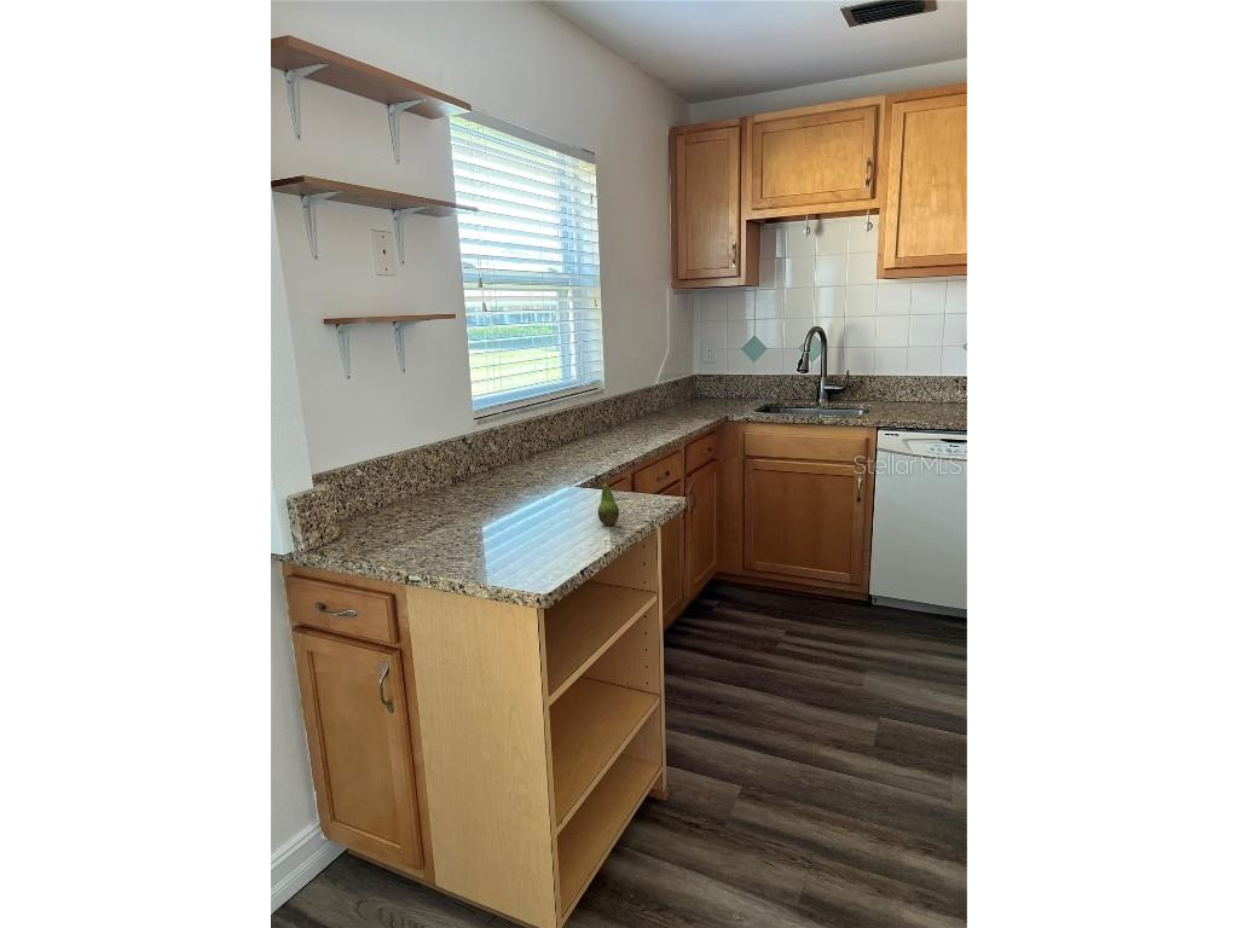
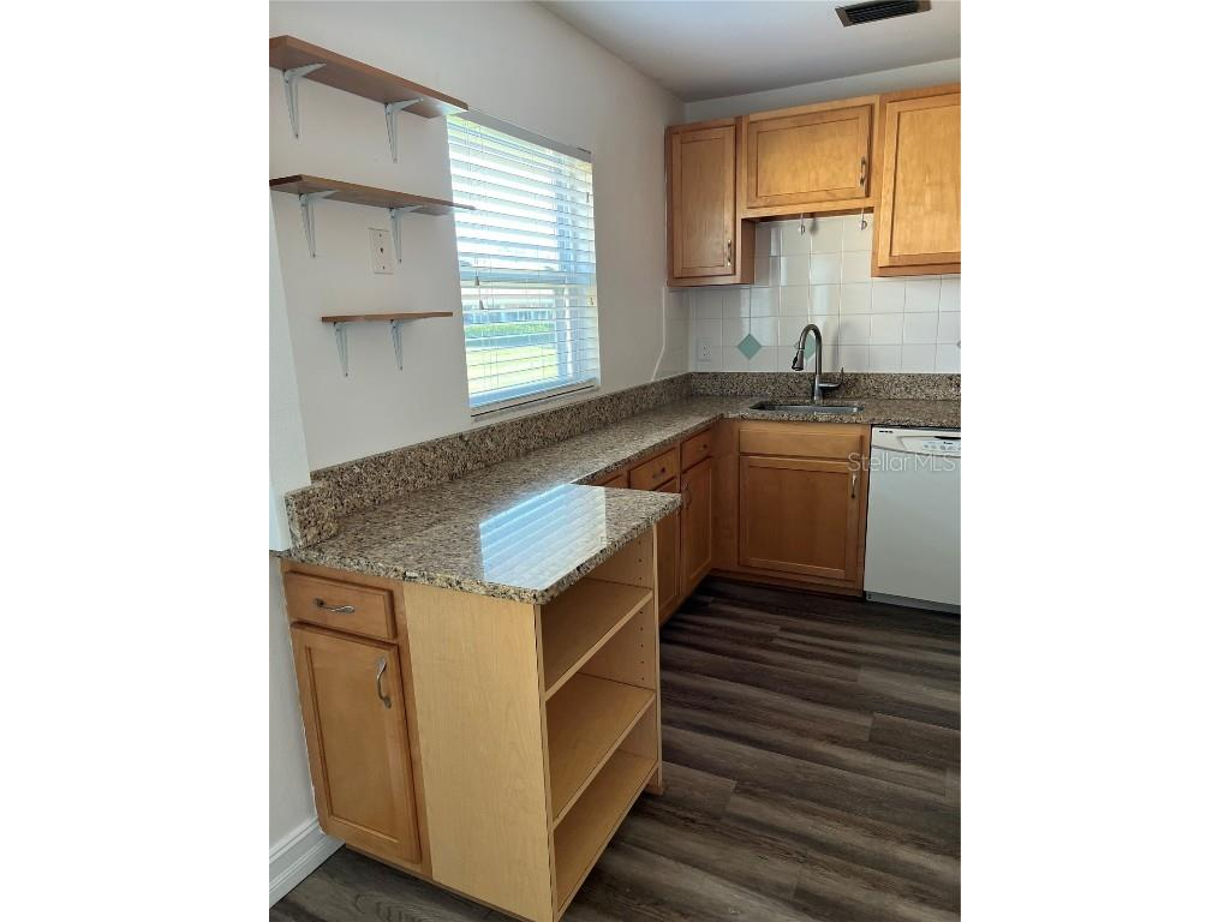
- fruit (607, 499)
